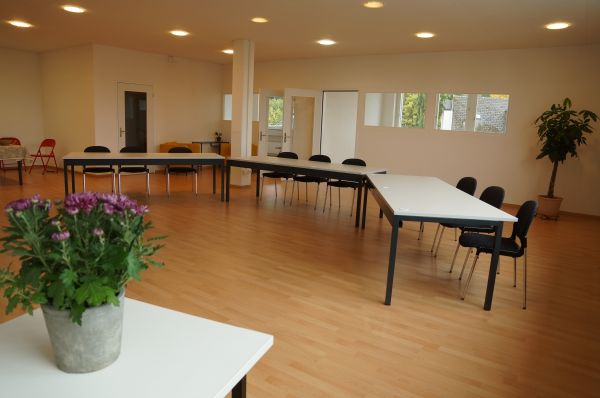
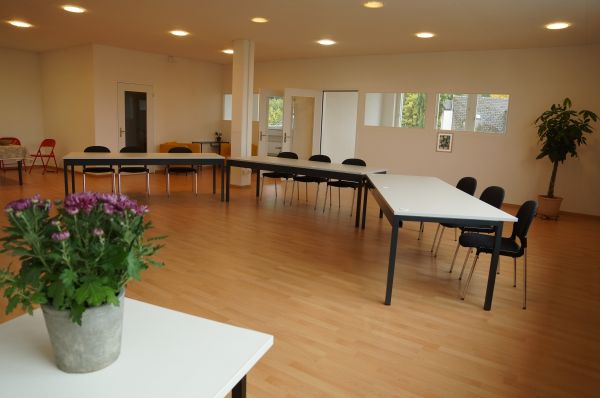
+ wall art (444, 142)
